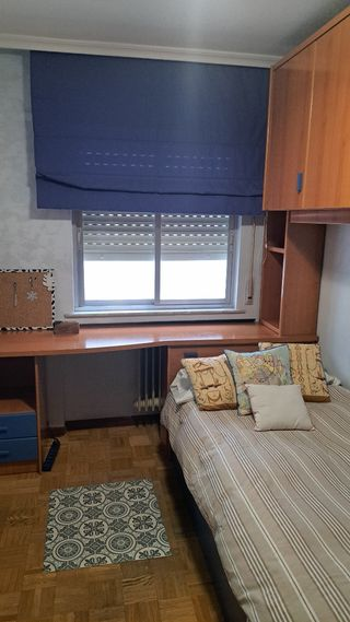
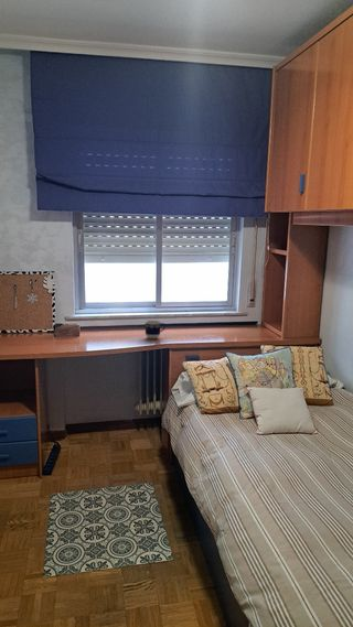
+ cup (154, 329)
